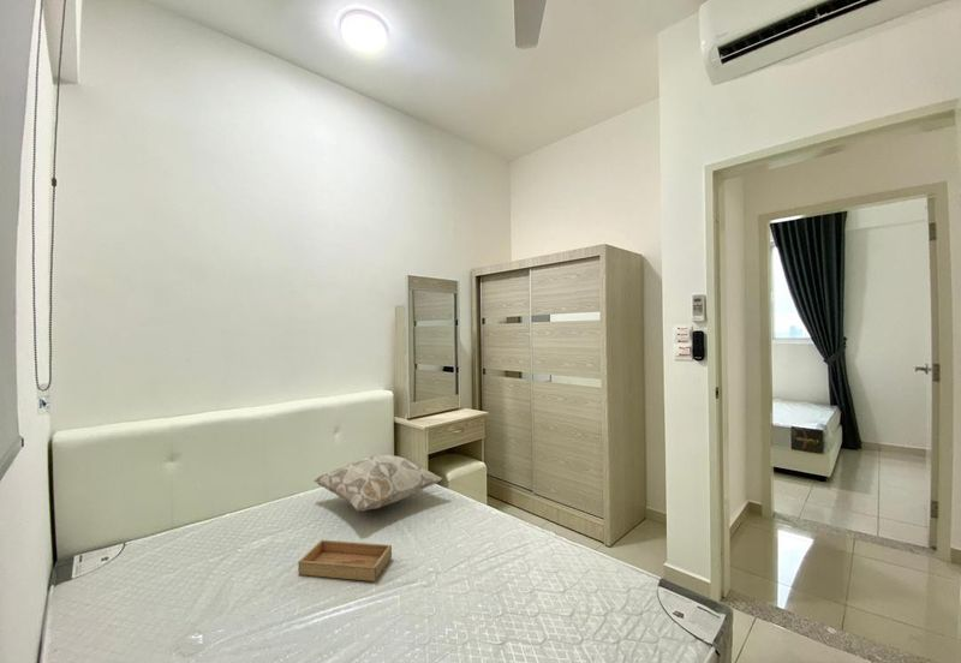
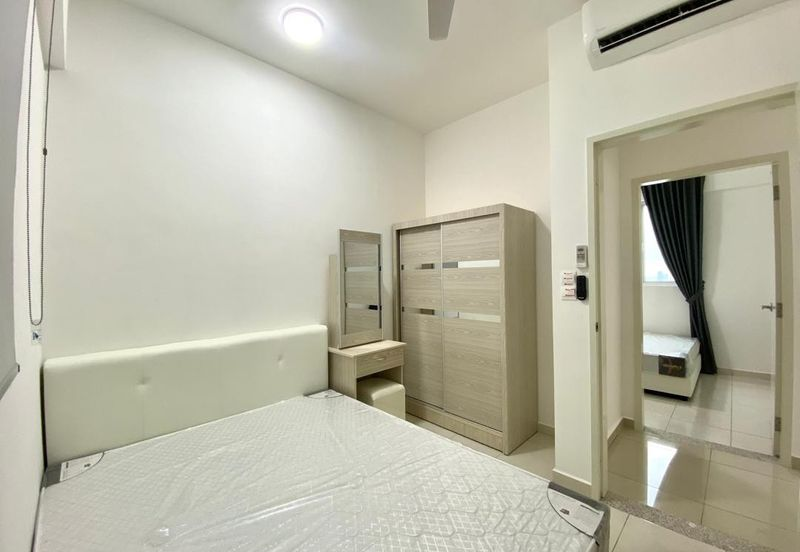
- decorative pillow (378, 479)
- tray (346, 560)
